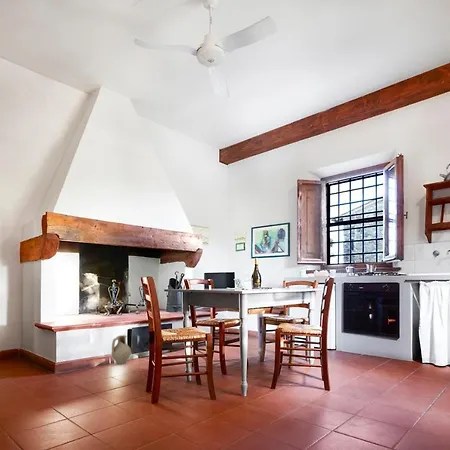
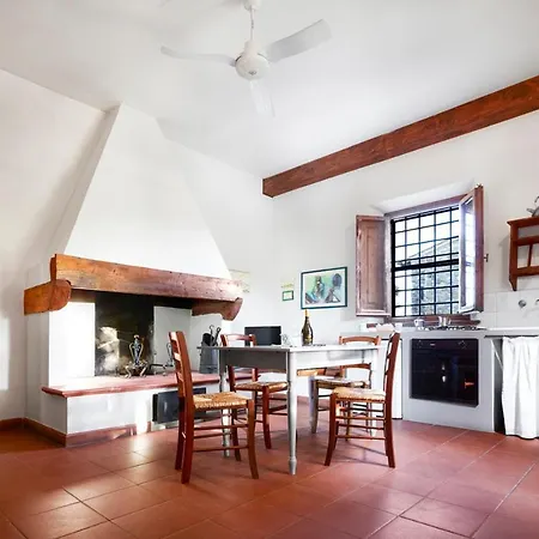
- ceramic jug (121, 349)
